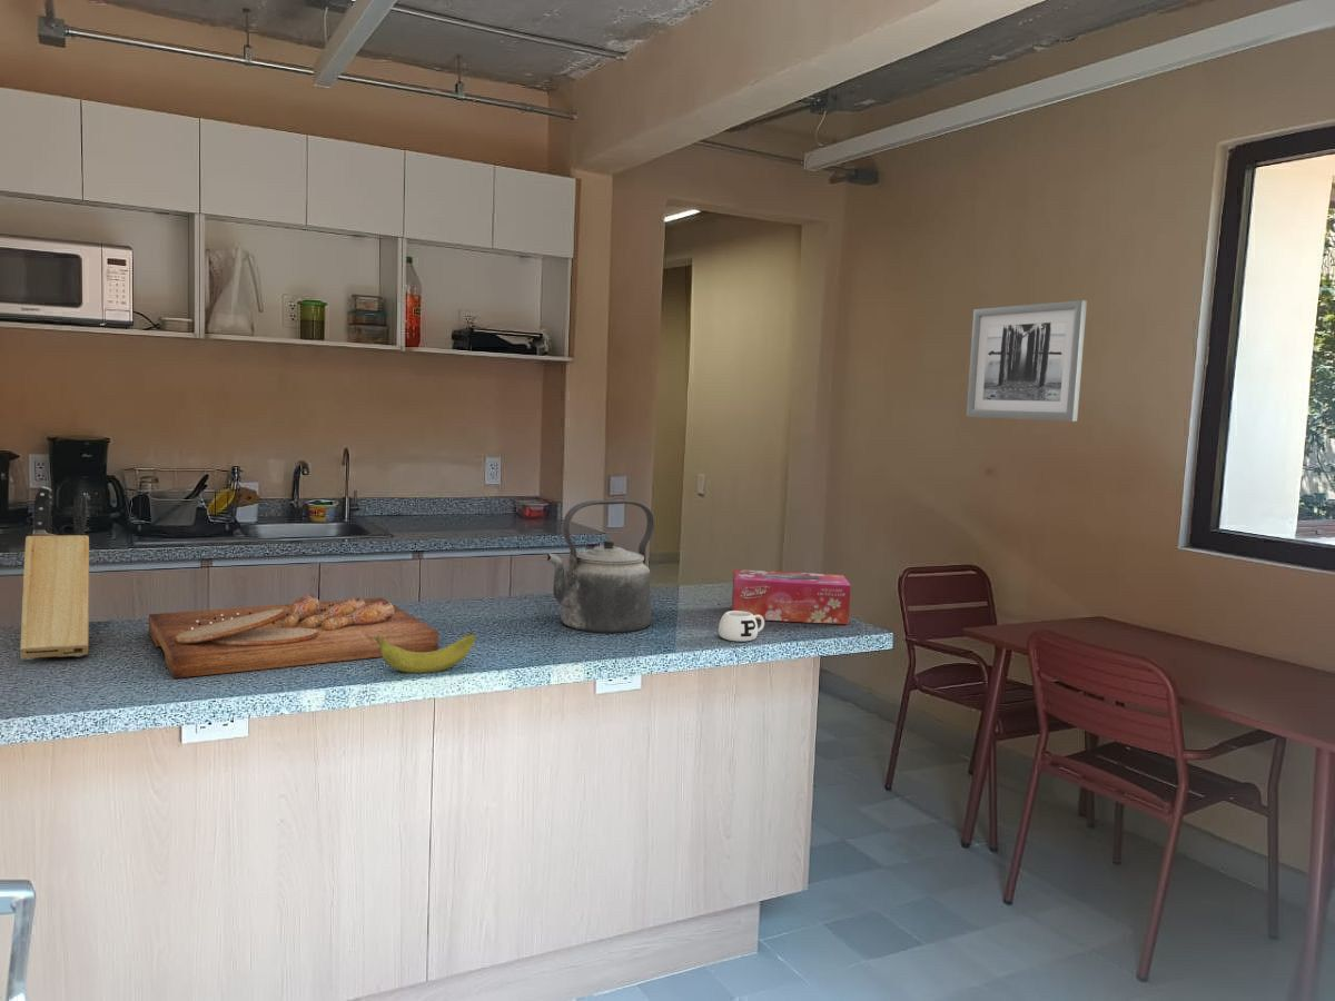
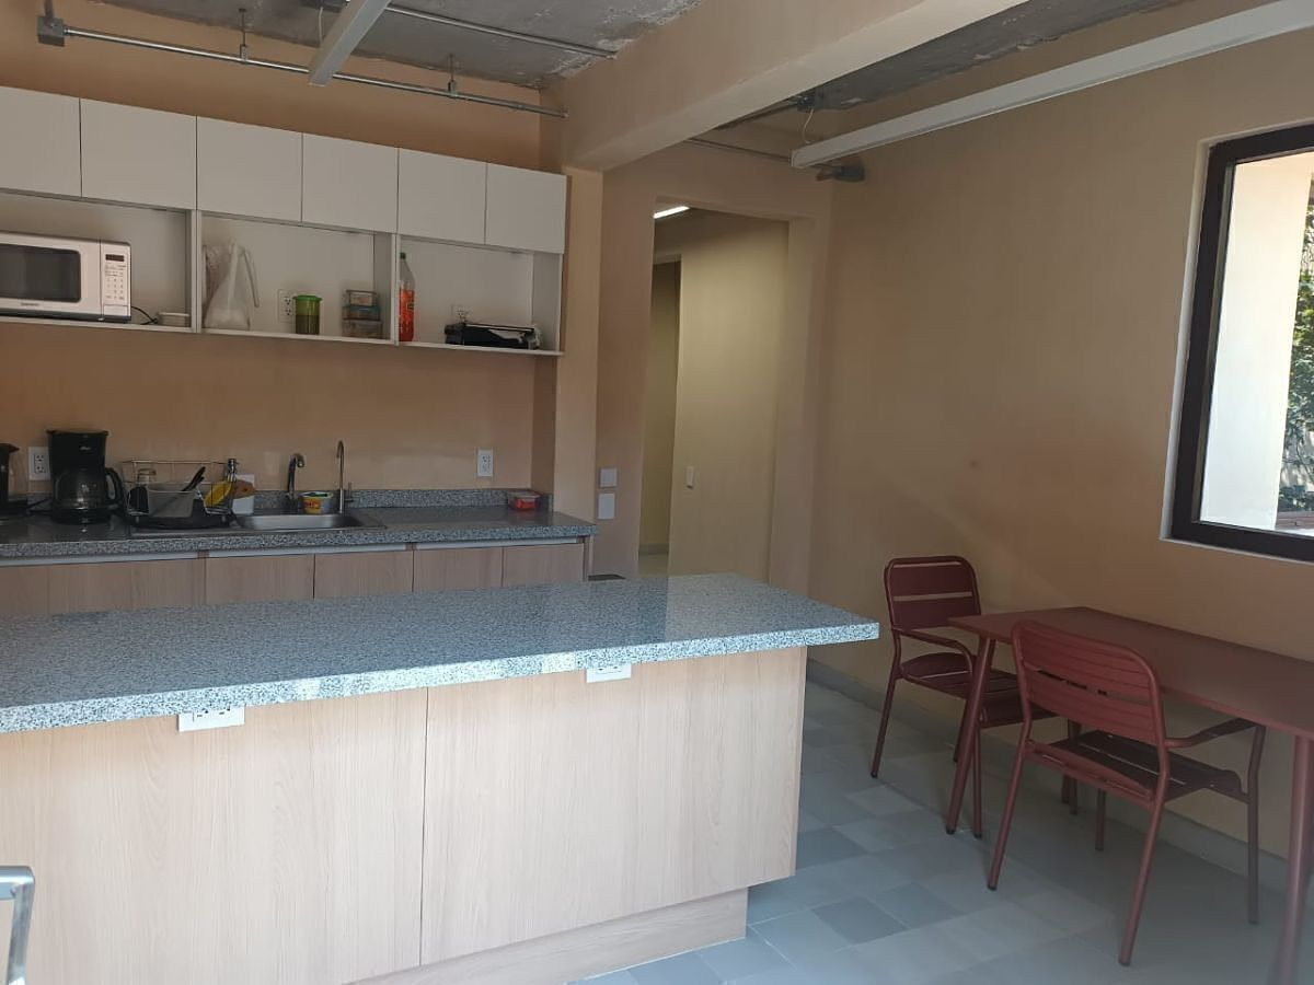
- tissue box (789, 595)
- wall art (1022, 361)
- cutting board (291, 618)
- knife block (57, 566)
- mug (743, 625)
- banana (425, 653)
- kettle (600, 563)
